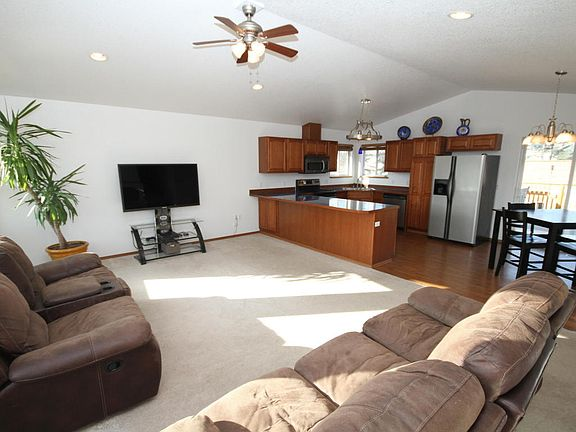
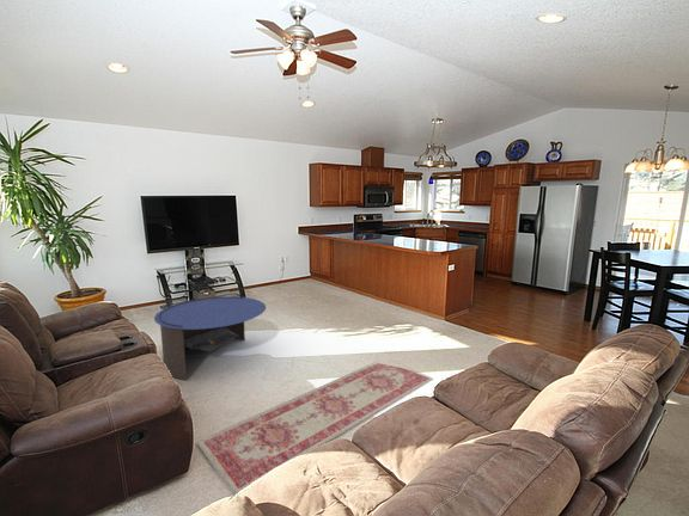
+ rug (333, 405)
+ coffee table (214, 333)
